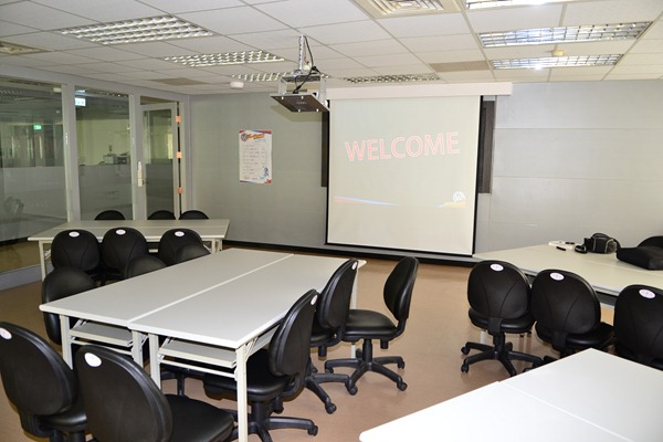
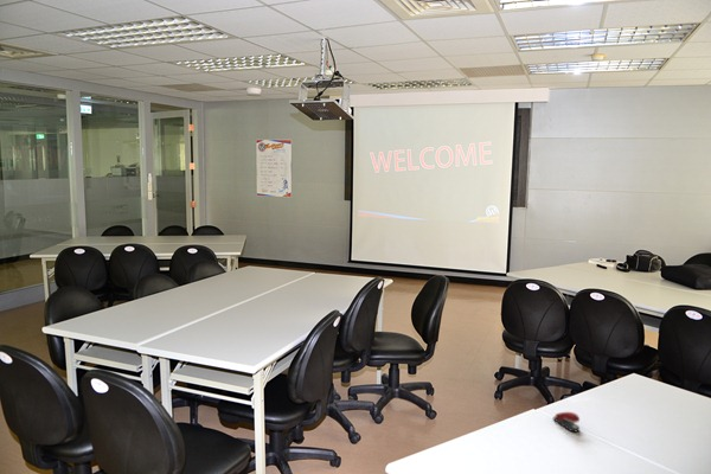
+ stapler (566, 417)
